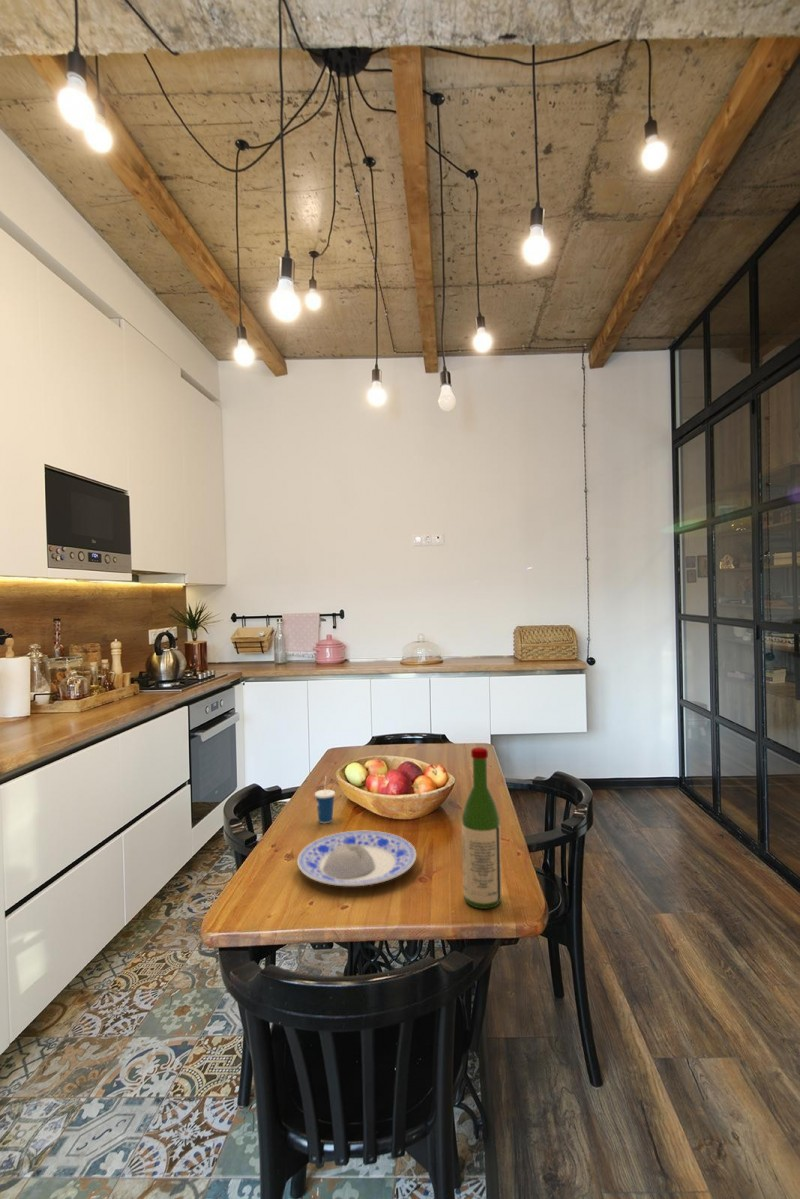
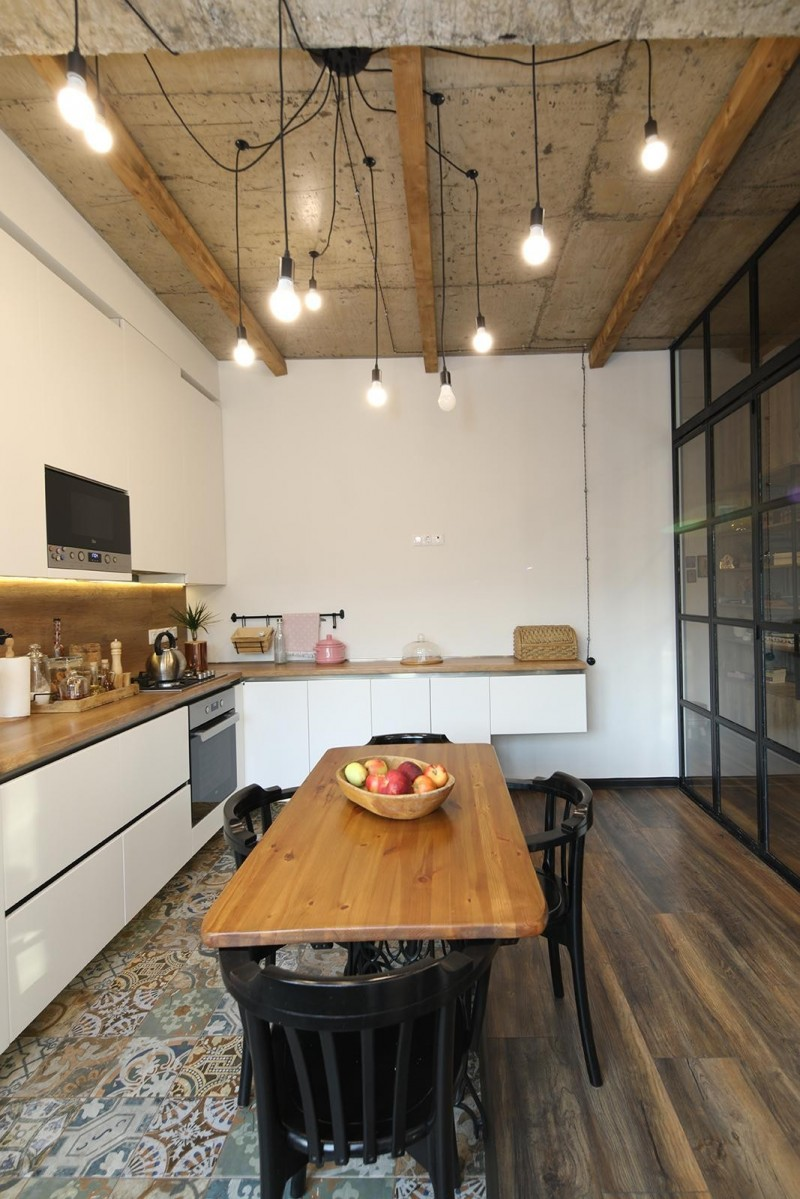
- wine bottle (480, 824)
- cup (325, 799)
- plate (357, 854)
